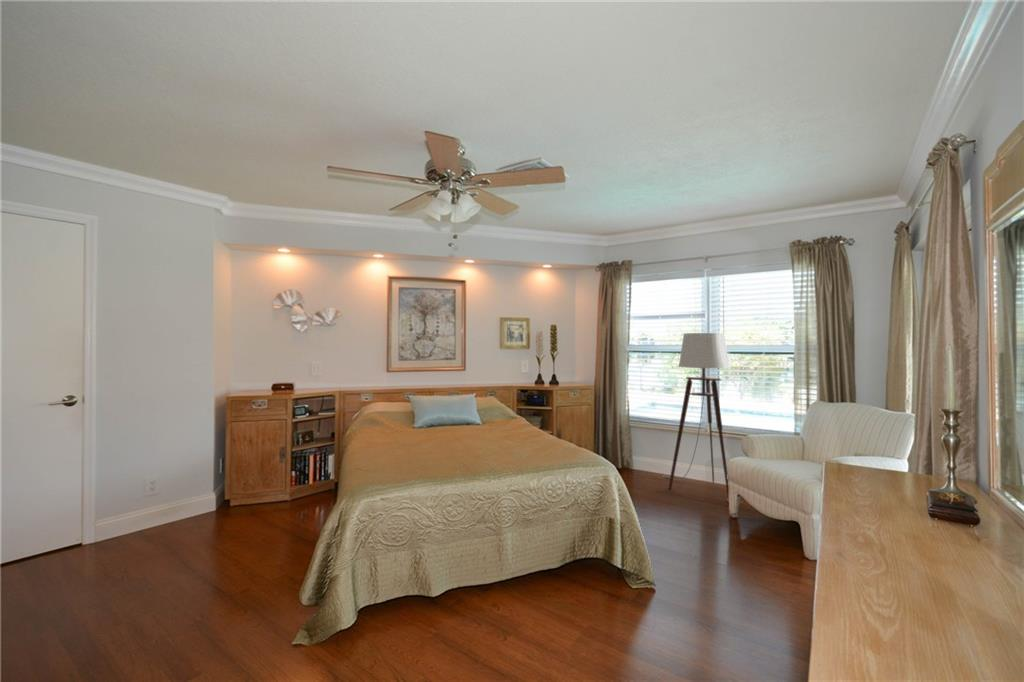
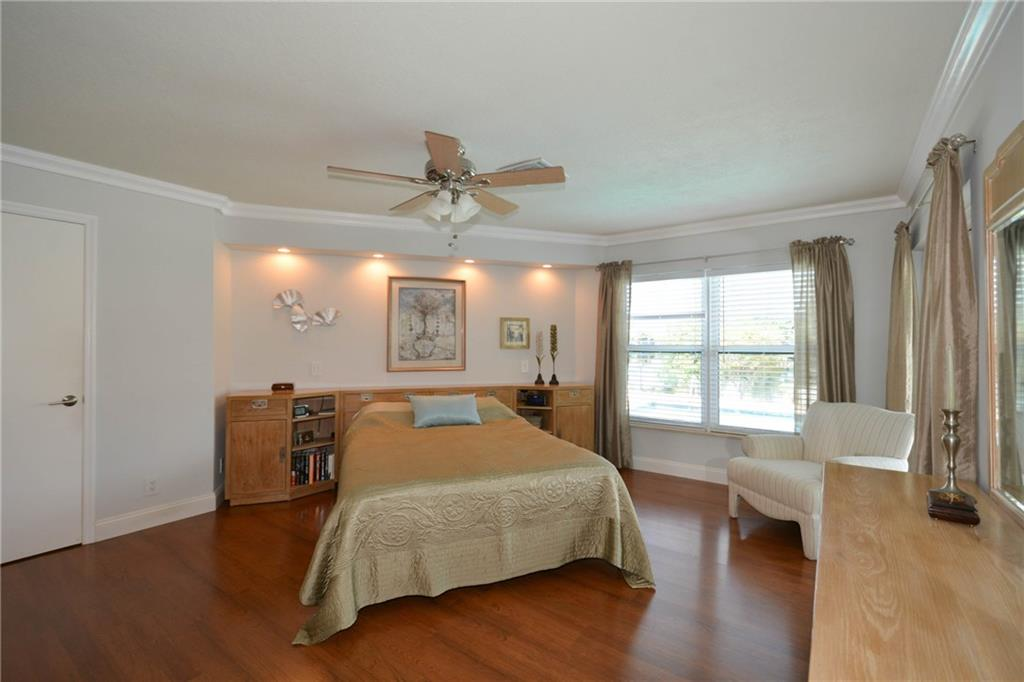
- floor lamp (701, 410)
